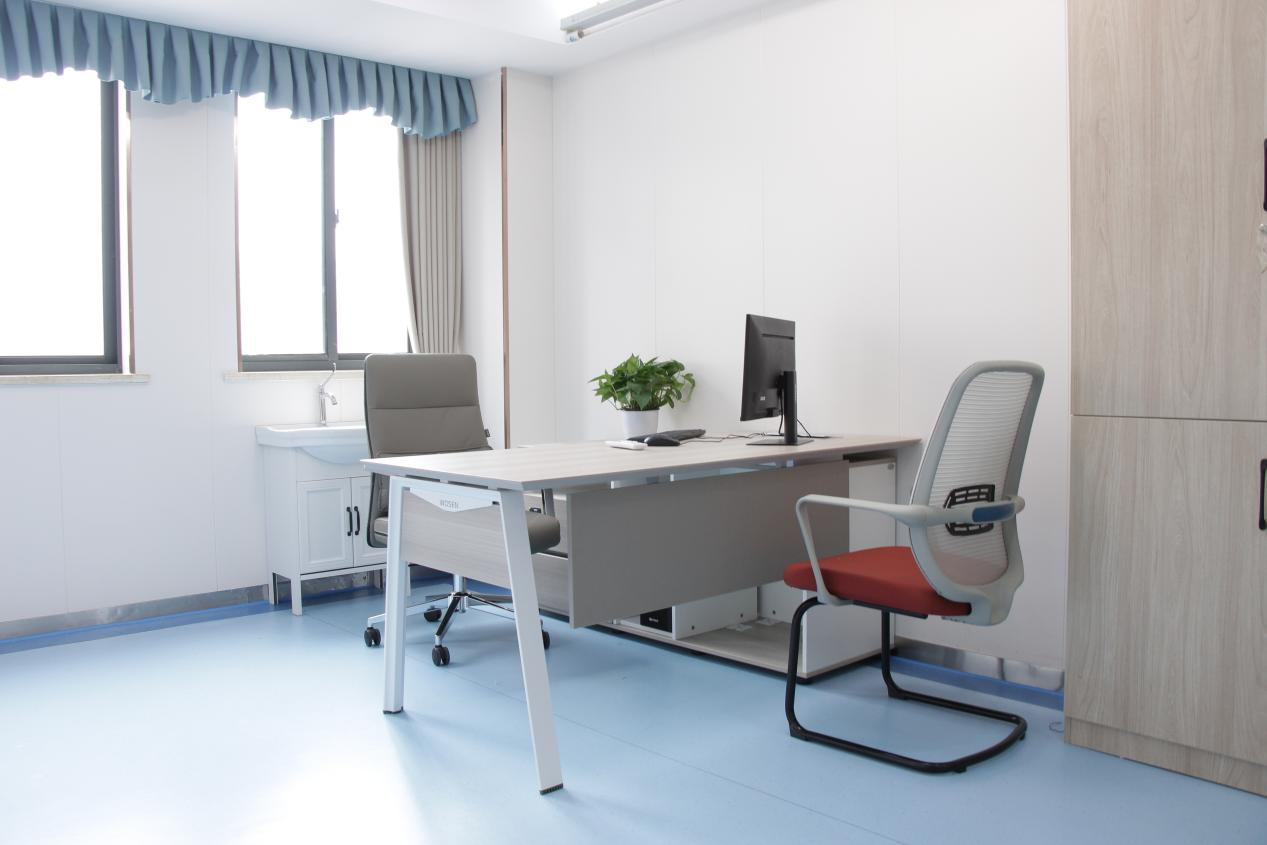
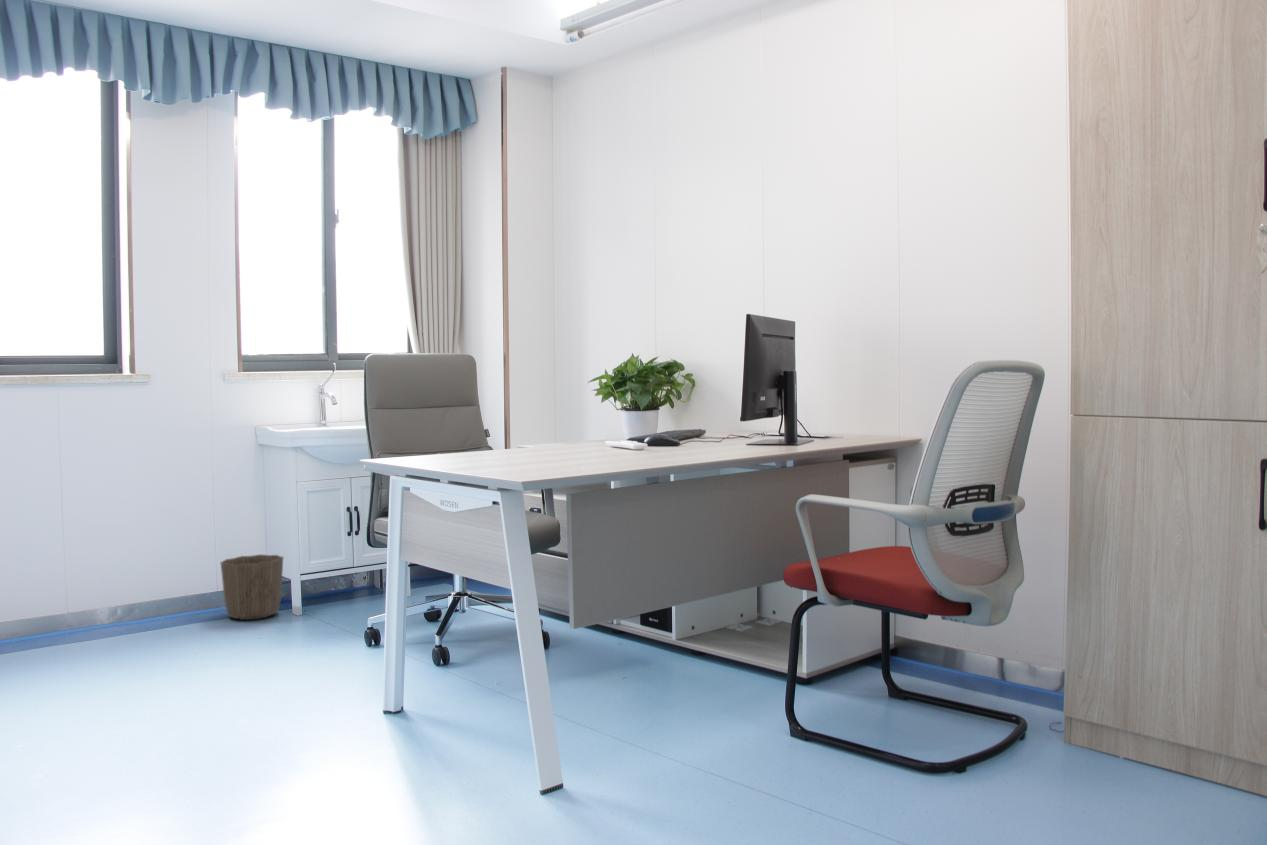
+ waste basket (252, 586)
